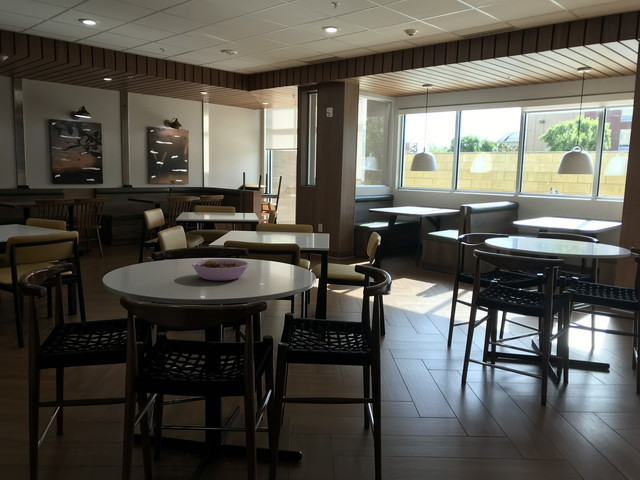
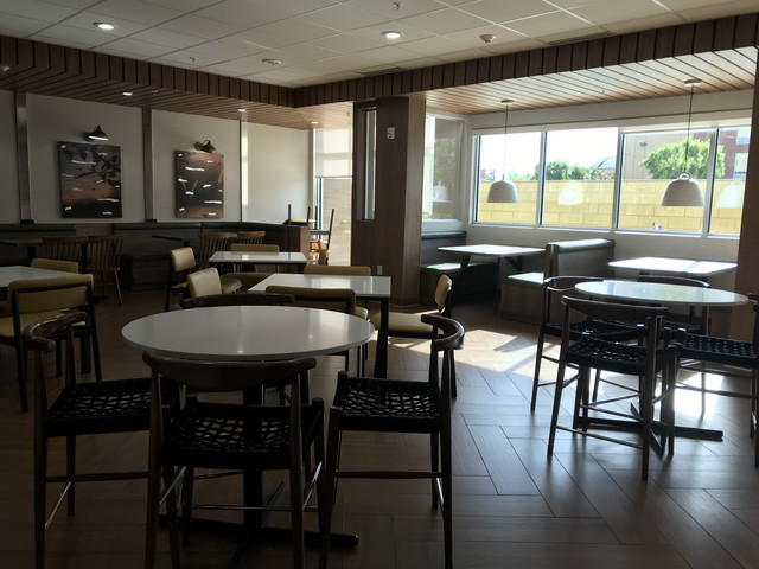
- bowl (220, 268)
